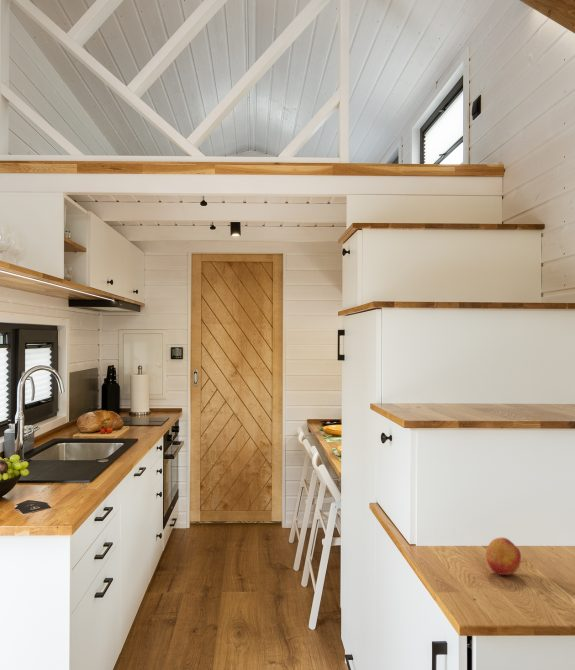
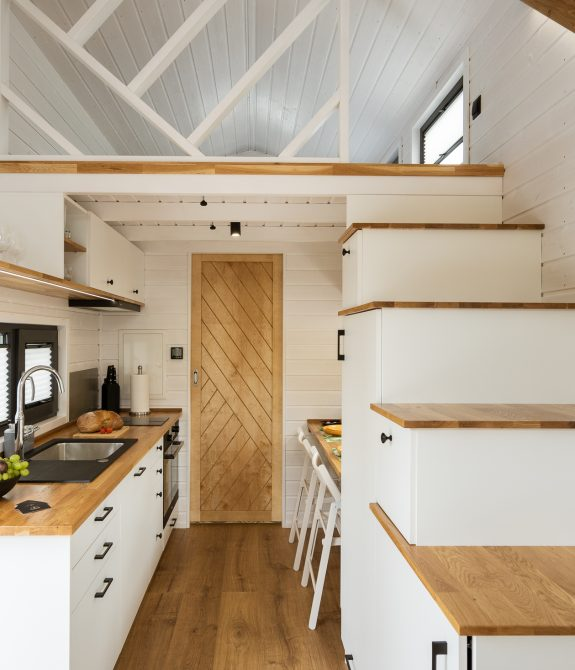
- fruit (503, 556)
